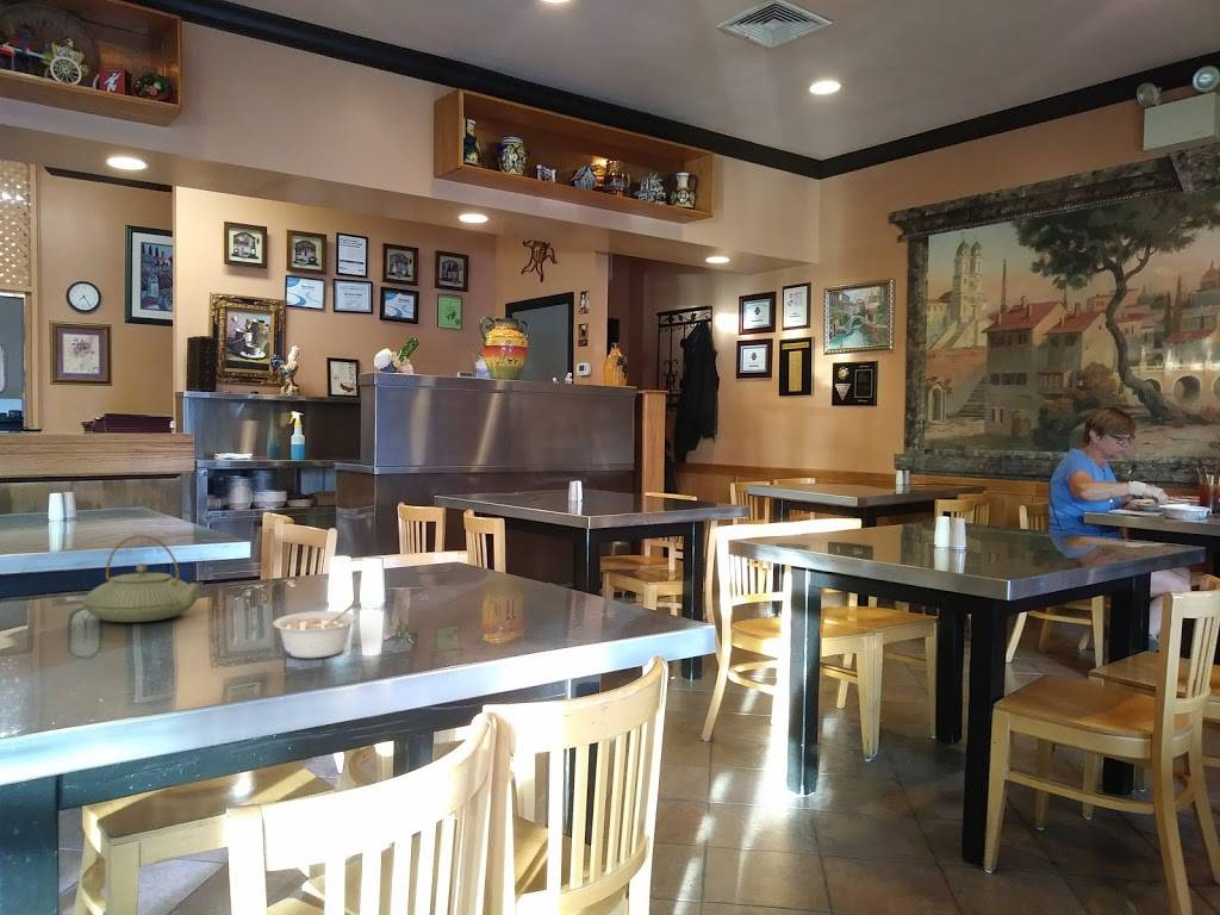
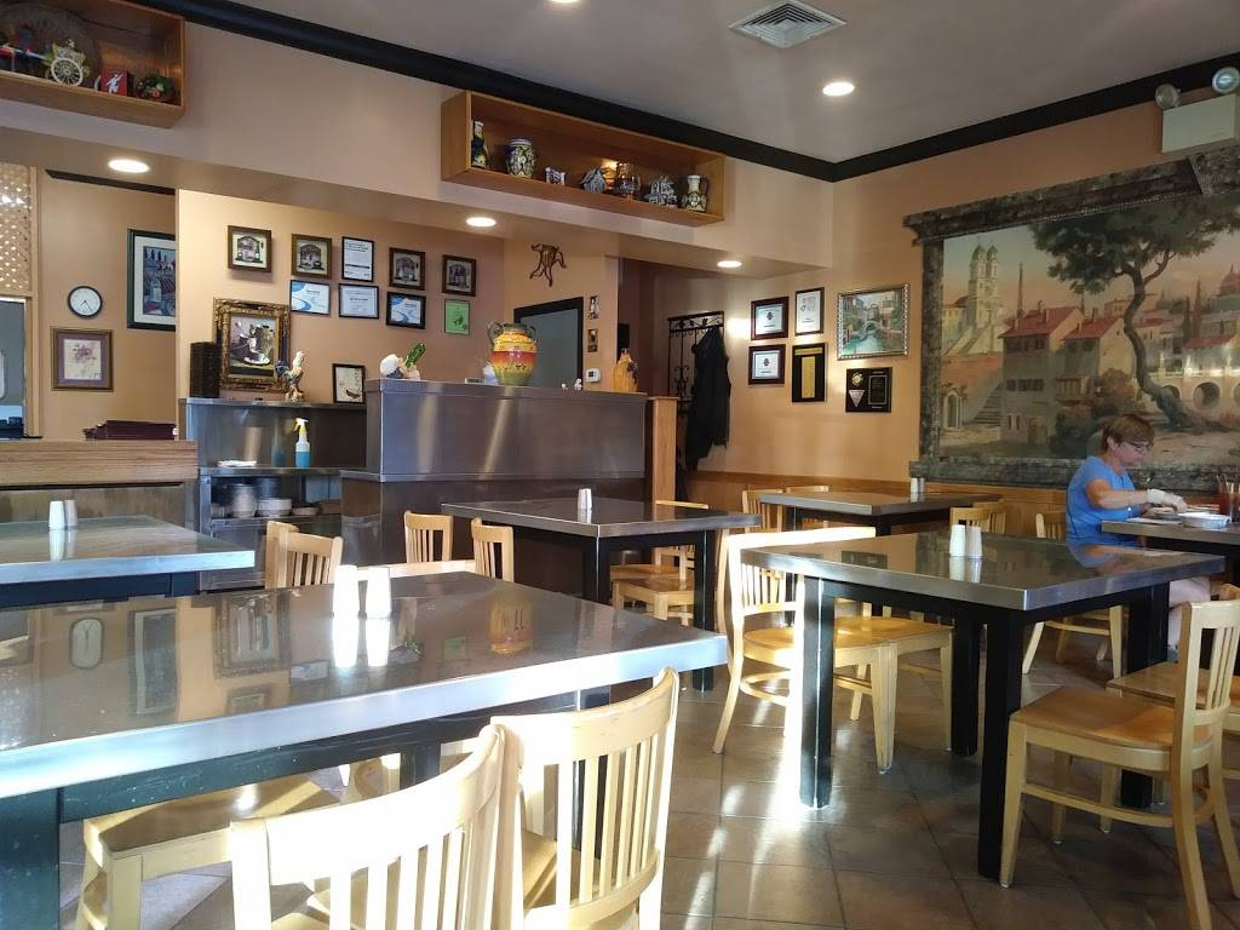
- legume (316, 631)
- teapot (148, 575)
